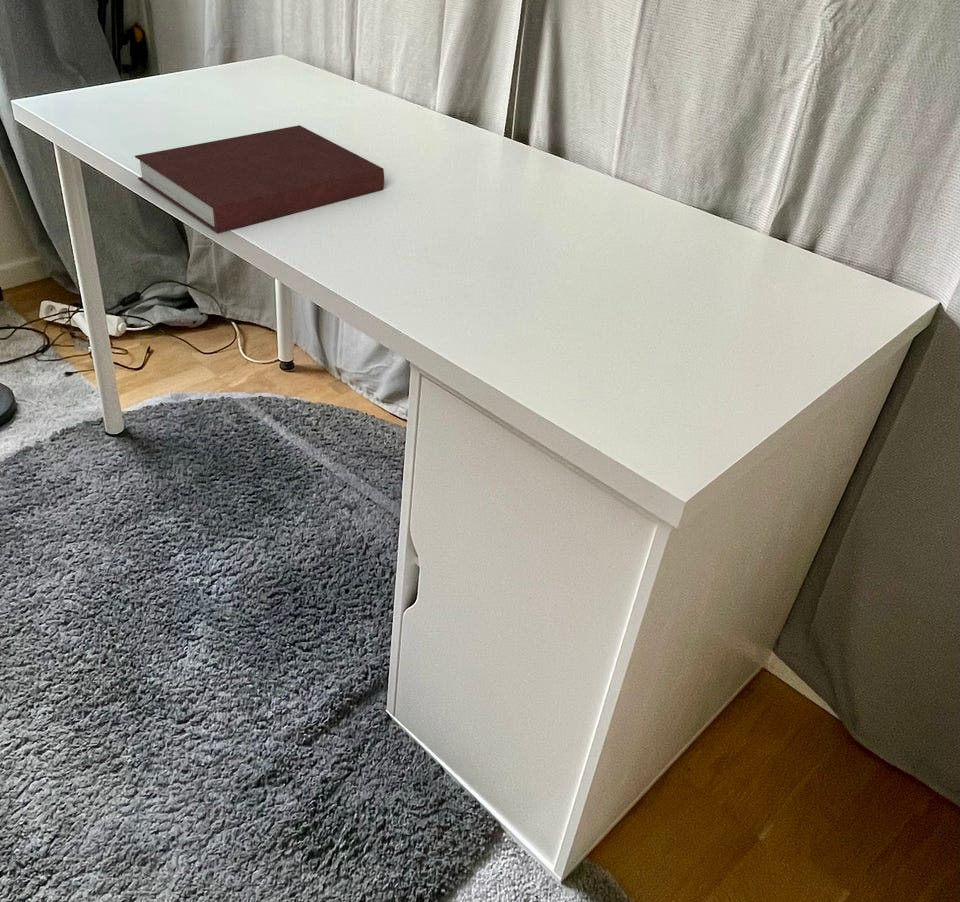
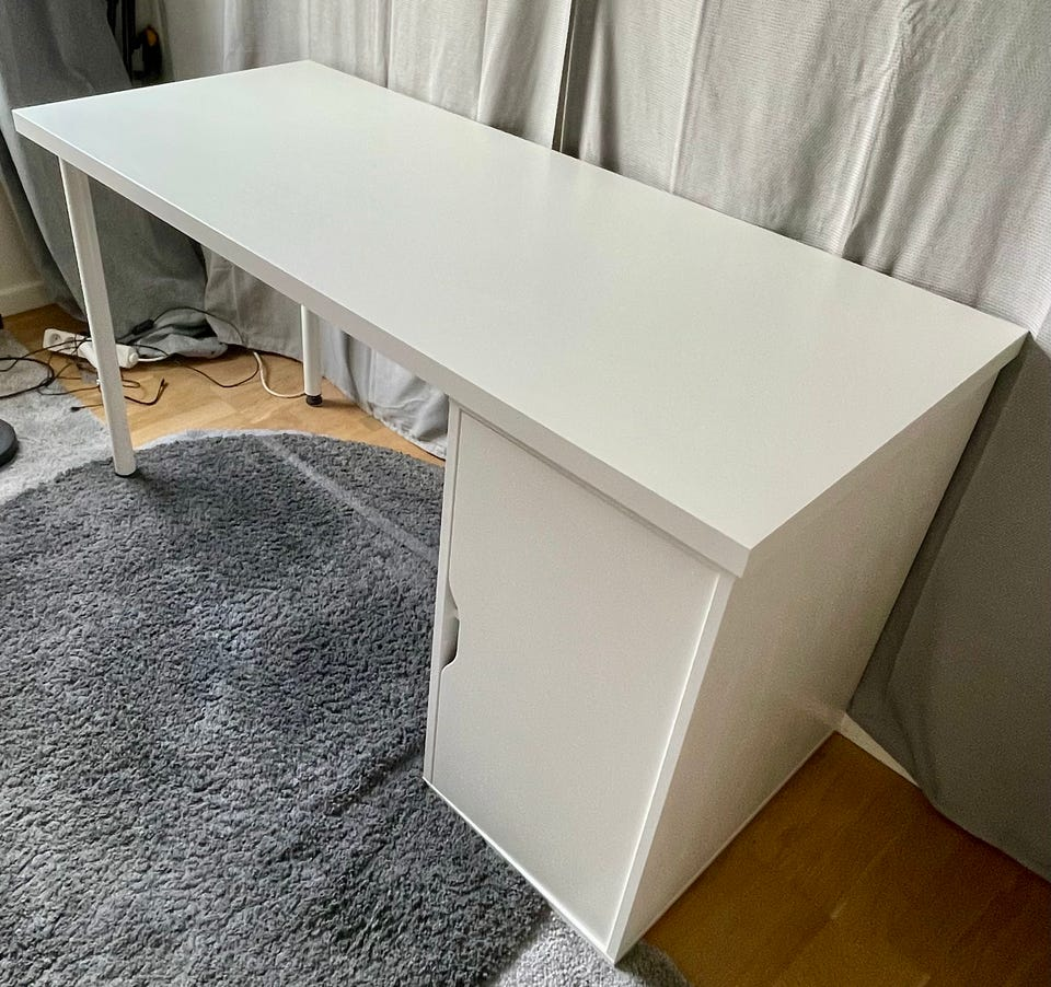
- notebook (262, 174)
